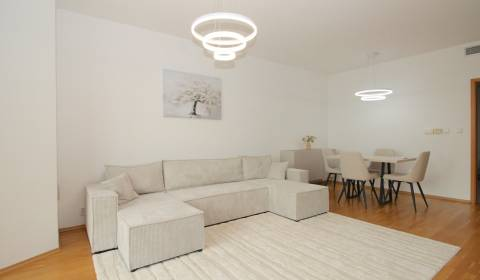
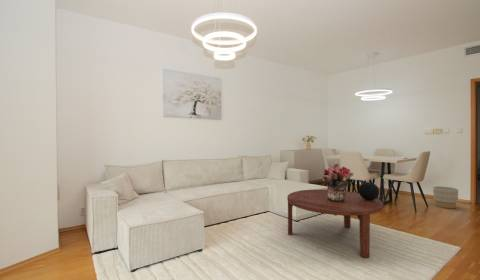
+ bouquet (335, 182)
+ coffee table (332, 214)
+ planter (445, 197)
+ decorative sphere (368, 190)
